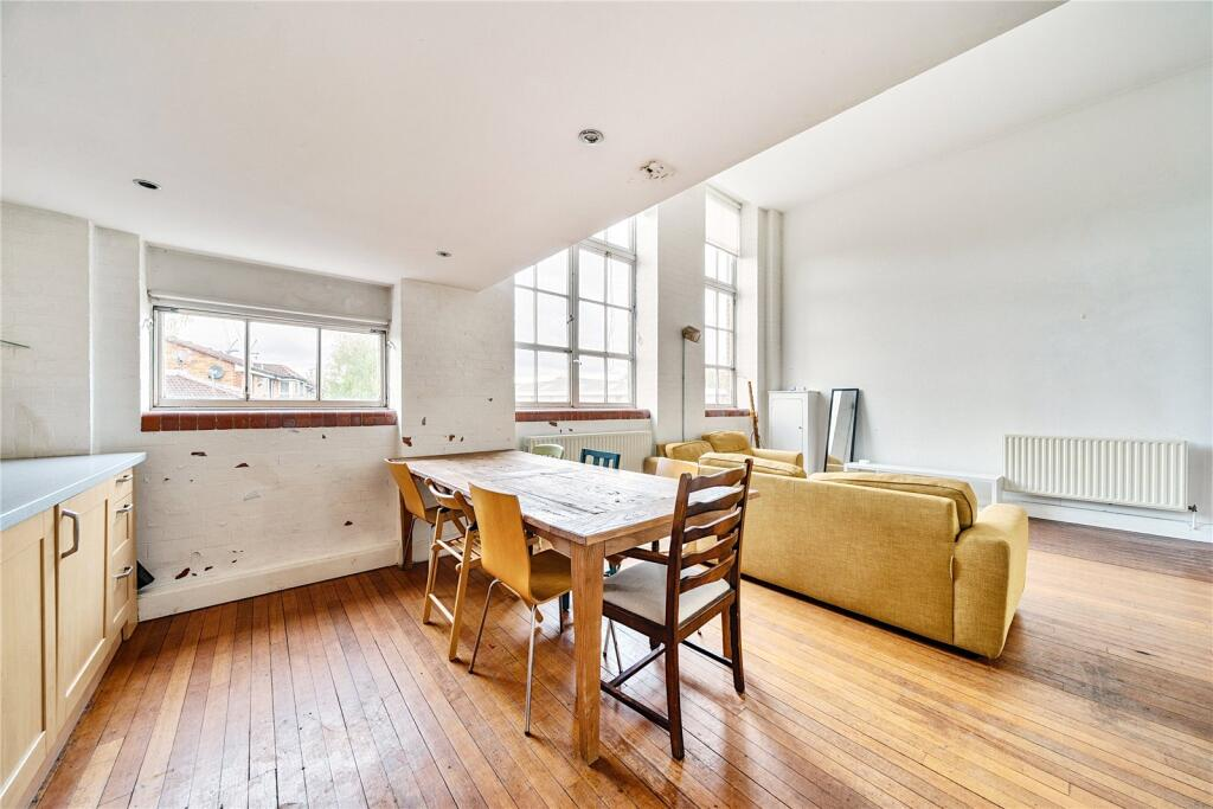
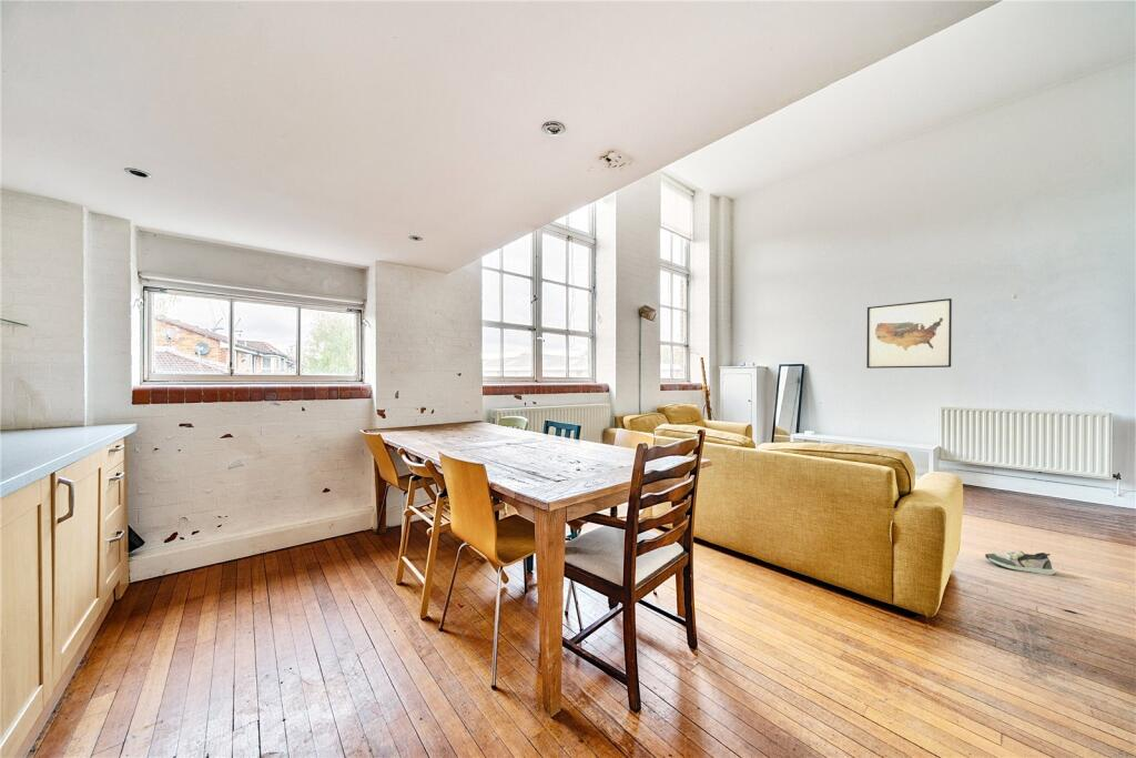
+ wall art (906, 335)
+ shoe (1018, 557)
